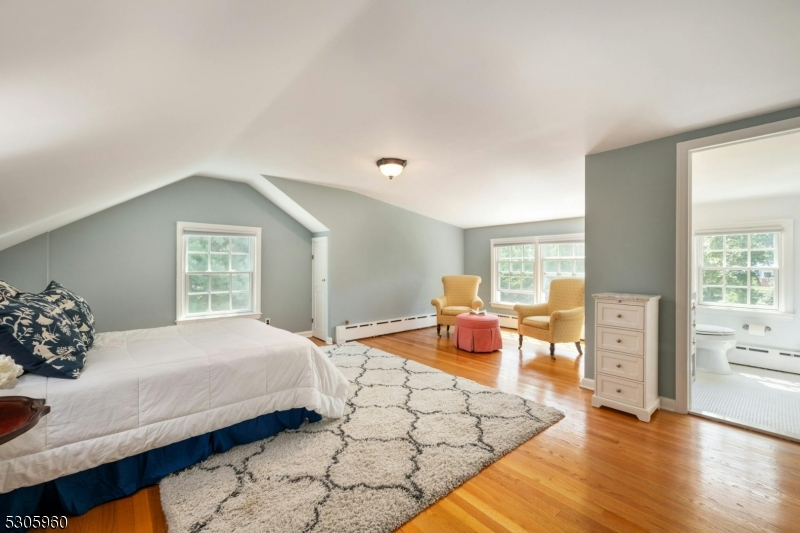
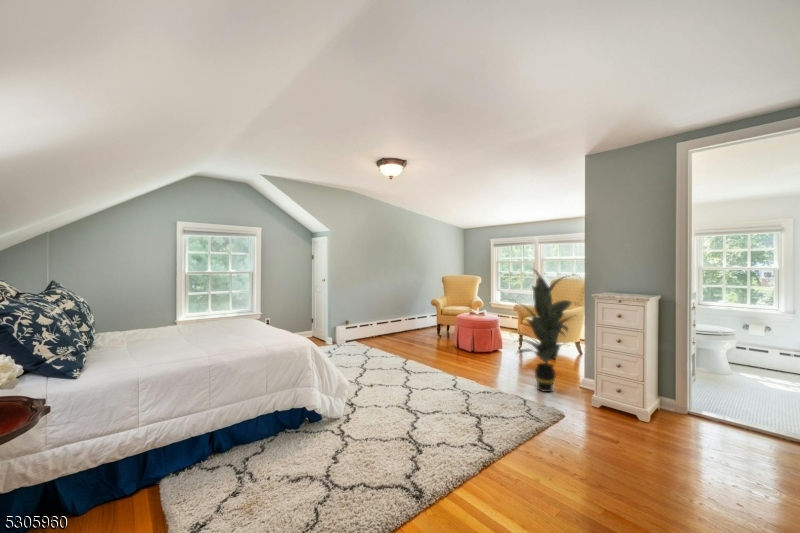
+ indoor plant (542, 327)
